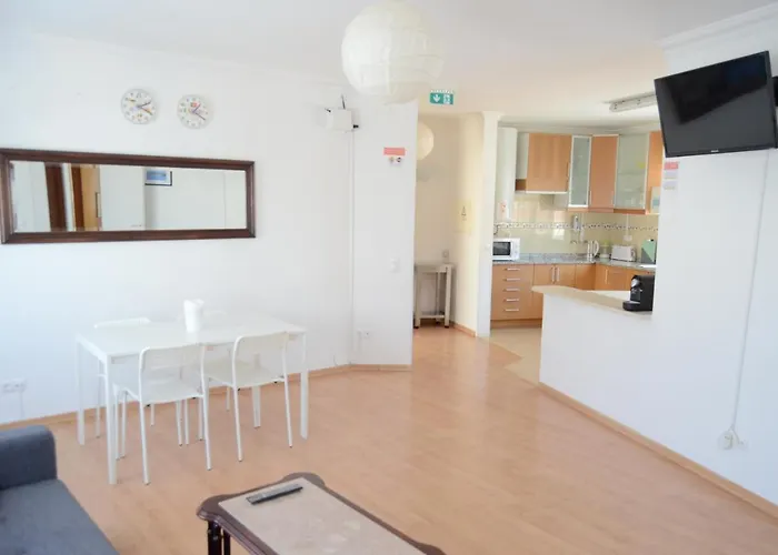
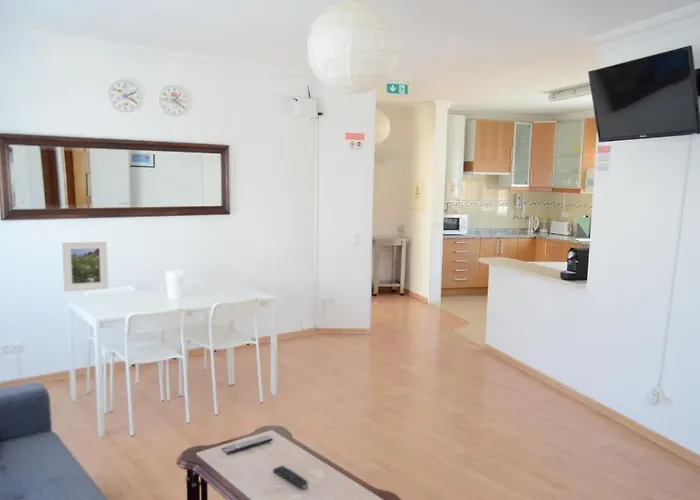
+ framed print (85, 265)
+ remote control (291, 476)
